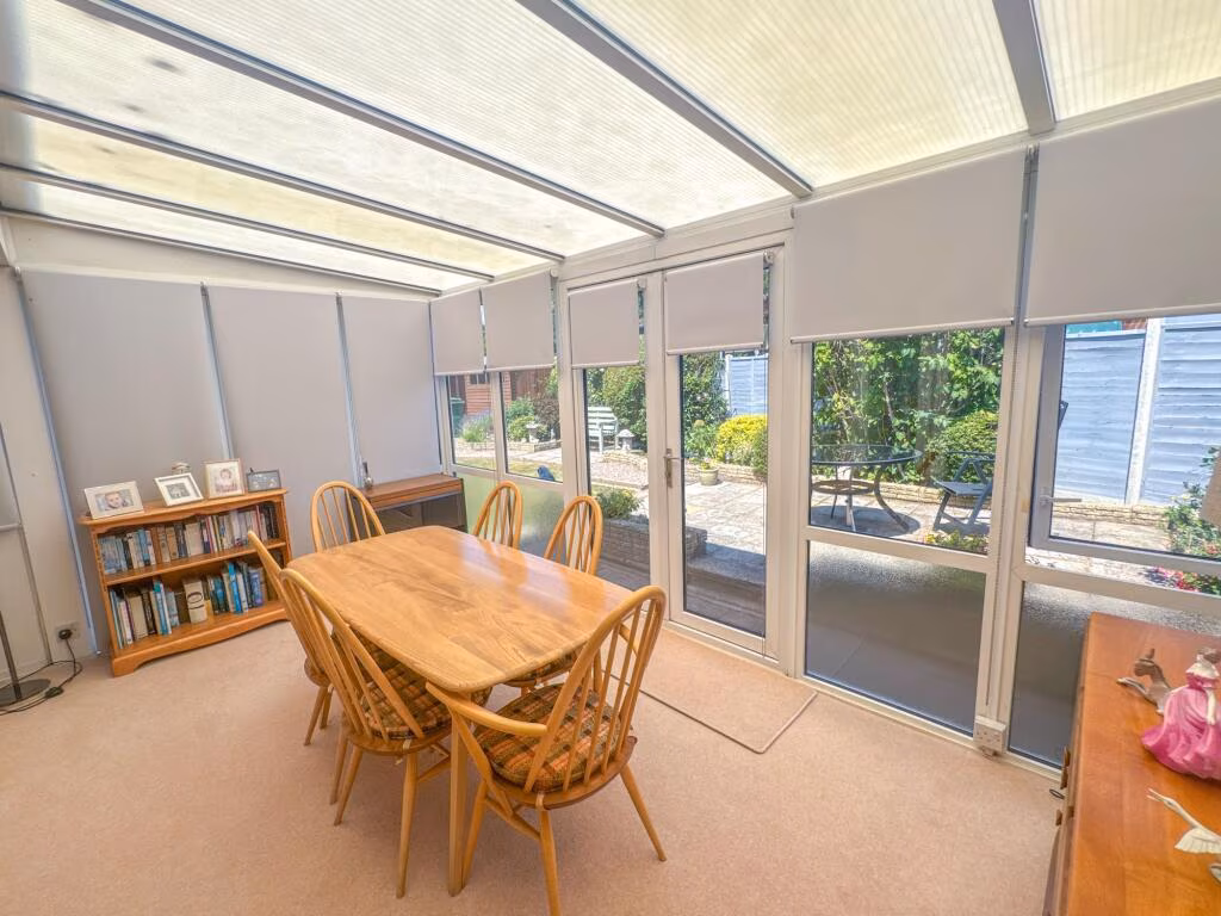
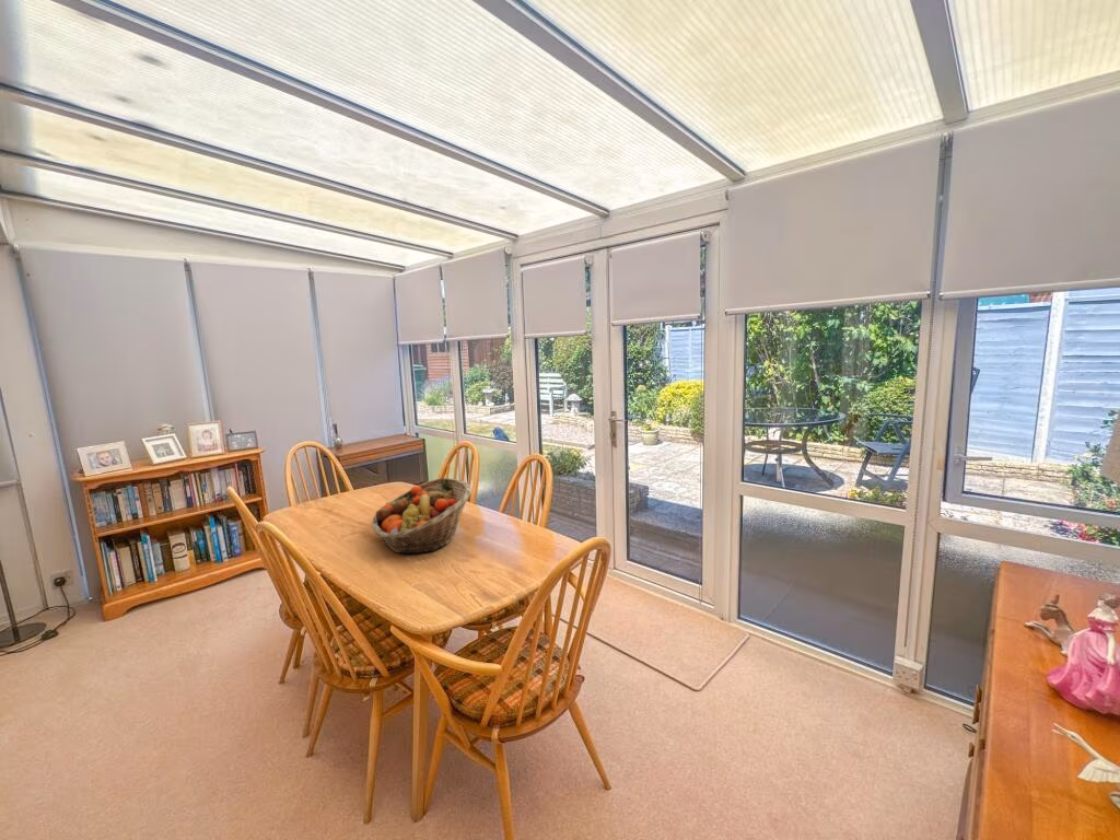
+ fruit basket (422, 513)
